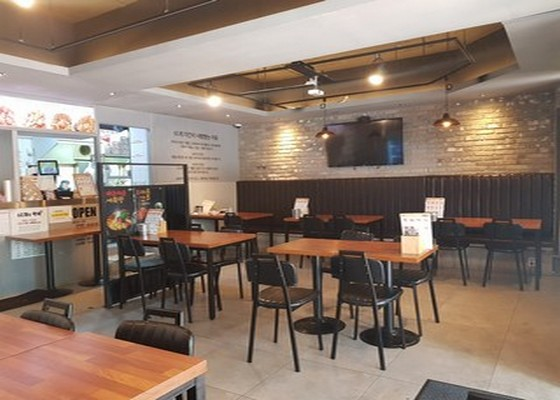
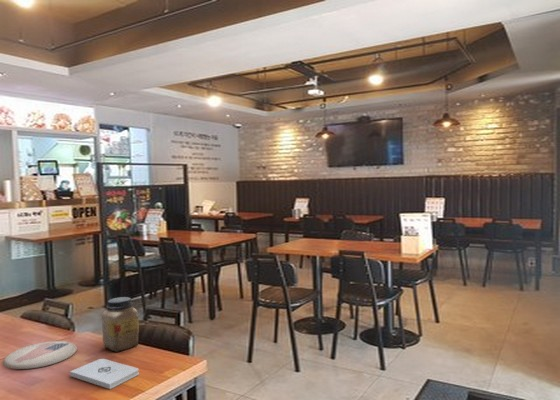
+ notepad (105, 372)
+ plate (41, 353)
+ jar (120, 322)
